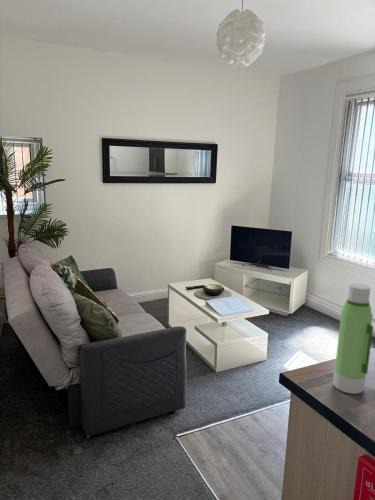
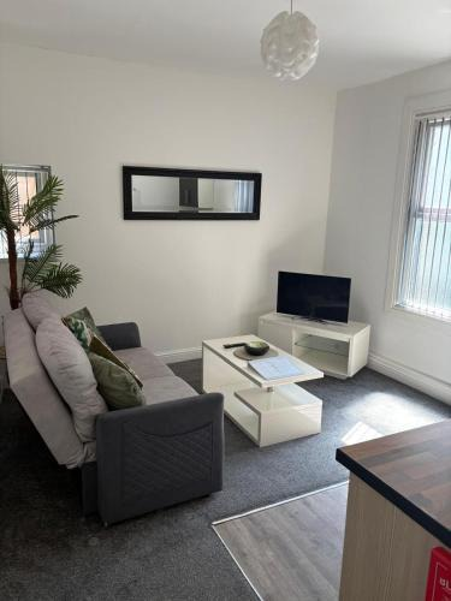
- water bottle (354, 338)
